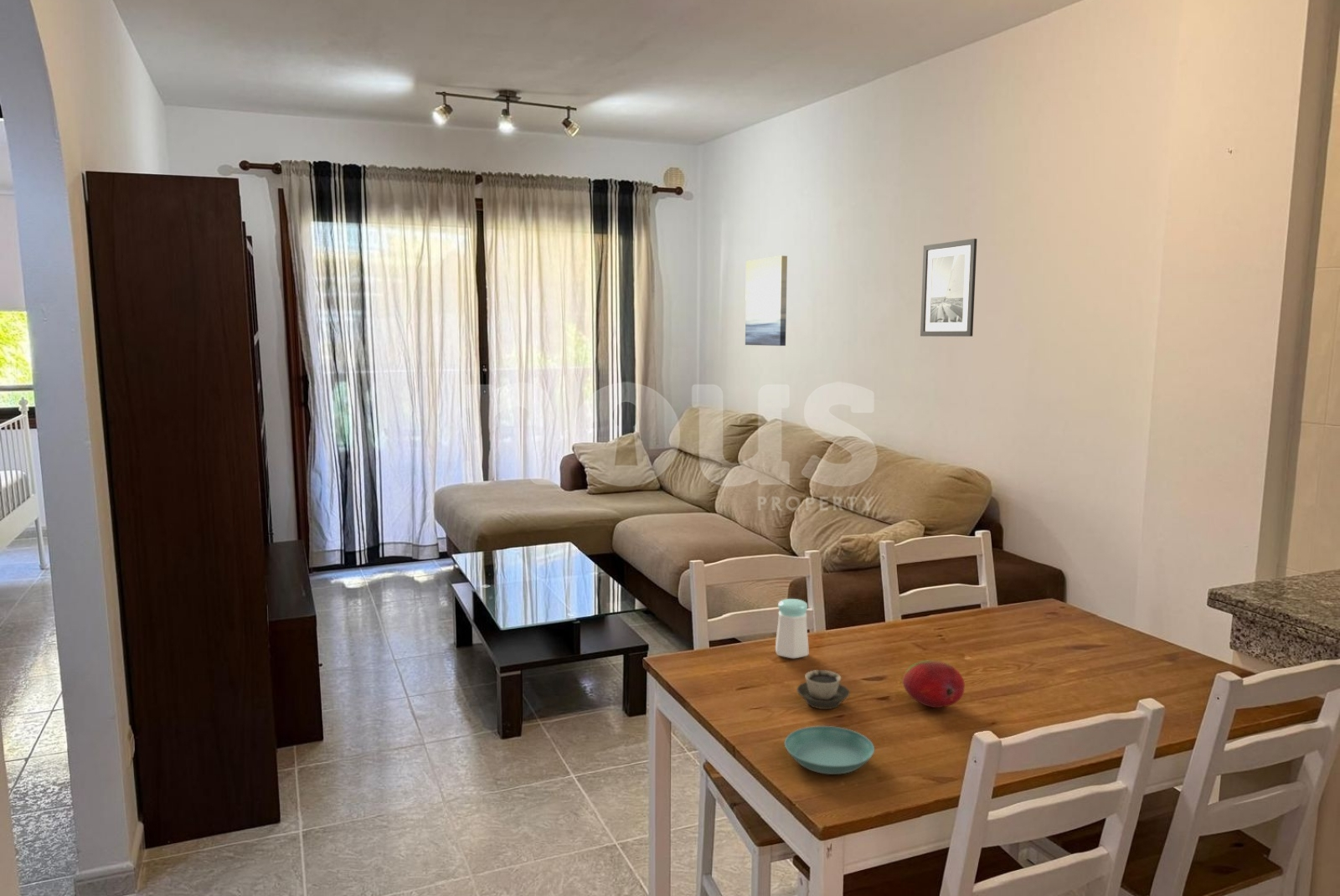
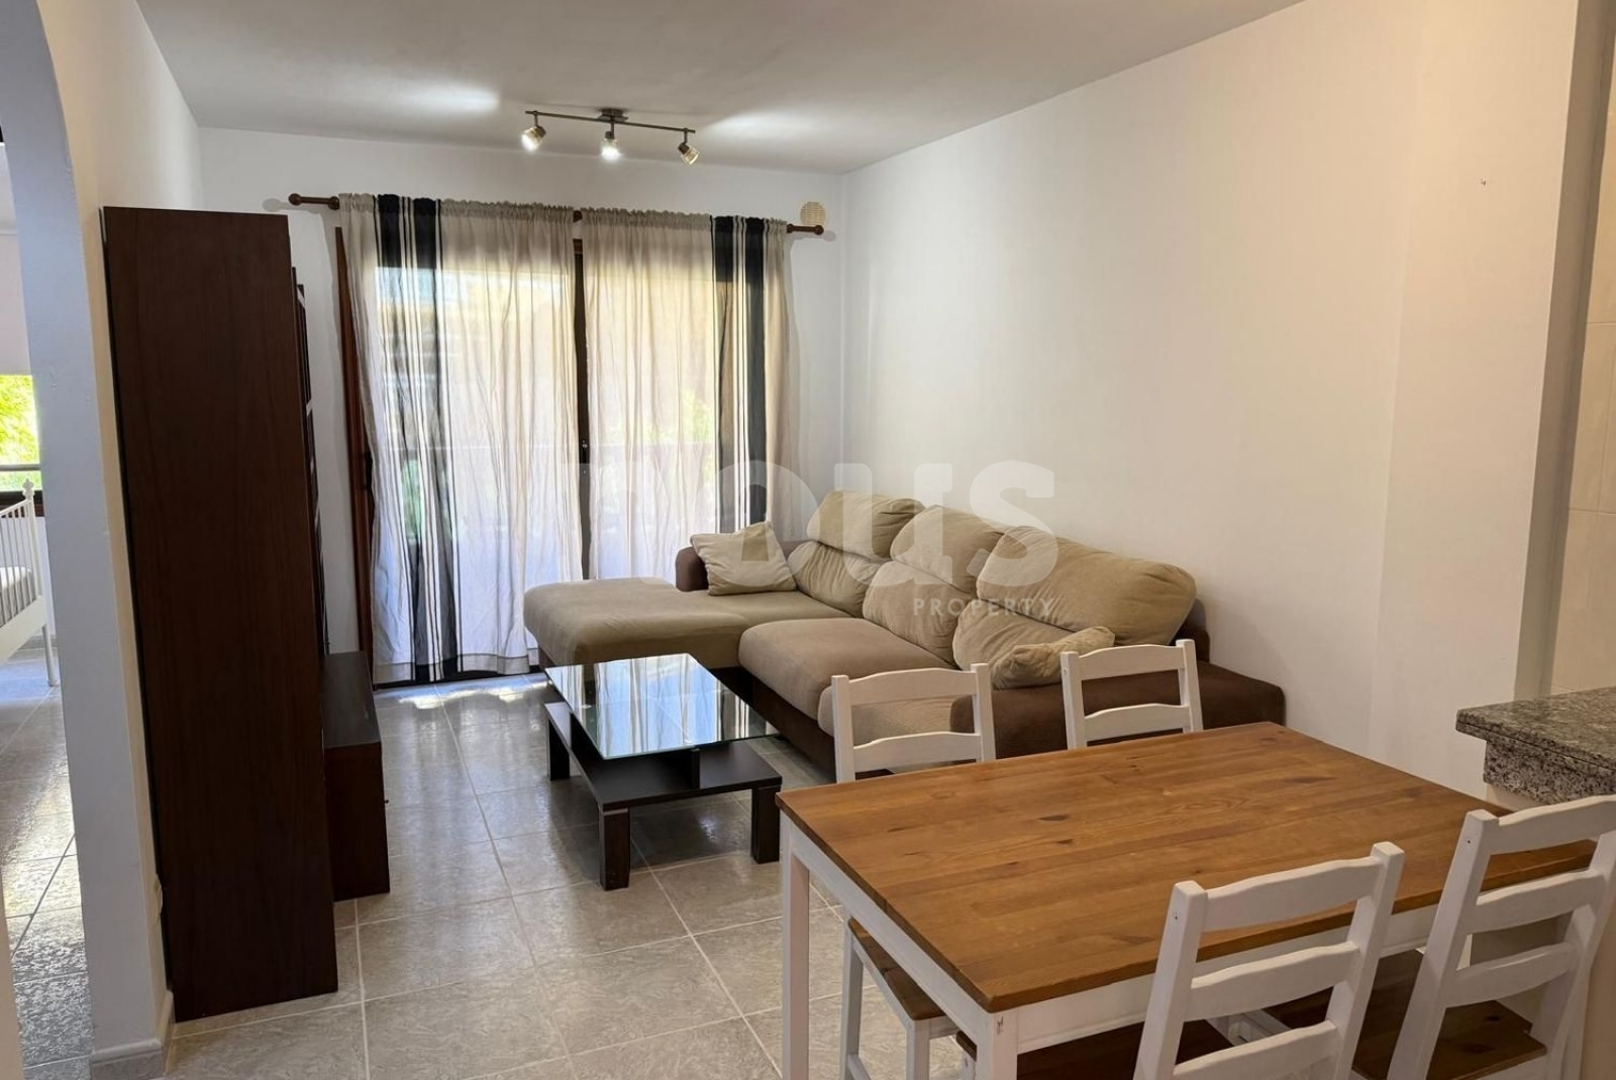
- salt shaker (792, 627)
- fruit (931, 682)
- wall art (947, 289)
- saucer (828, 752)
- wall art (765, 302)
- cup (822, 689)
